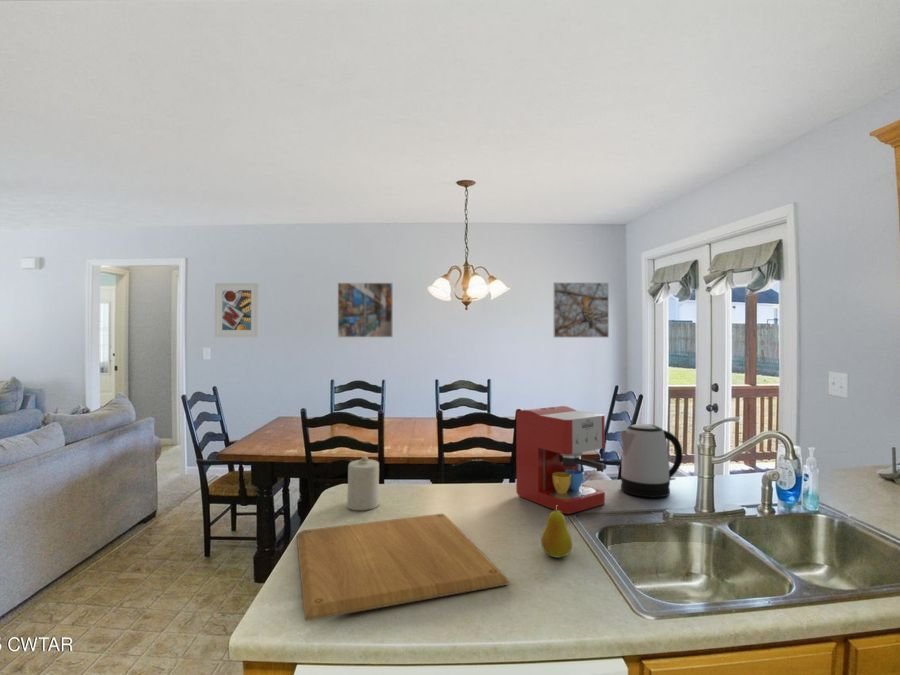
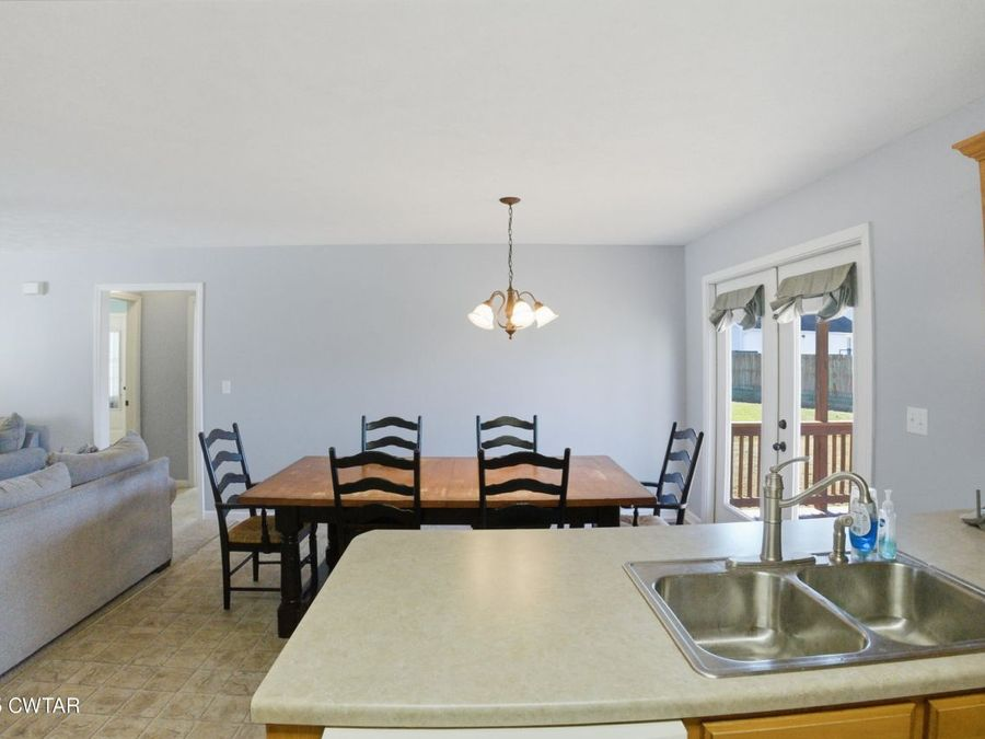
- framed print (237, 310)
- chopping board (391, 553)
- kettle (651, 457)
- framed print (580, 310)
- fruit (556, 529)
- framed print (365, 310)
- coffee maker (559, 454)
- candle (363, 479)
